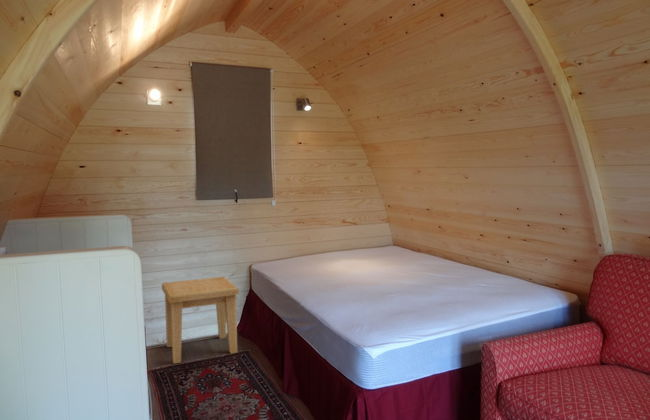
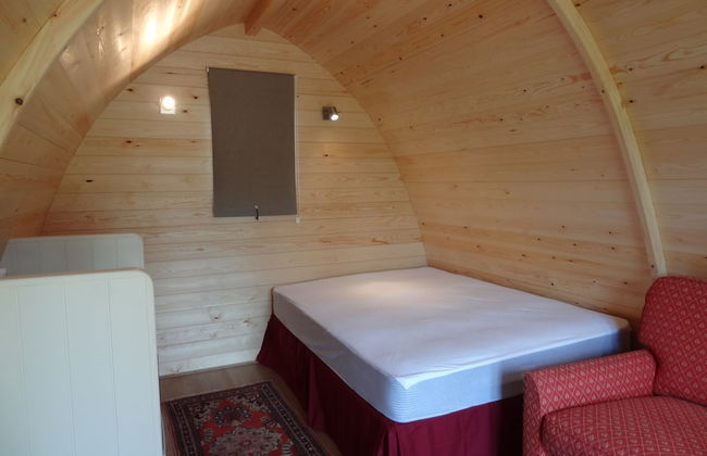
- side table (198, 306)
